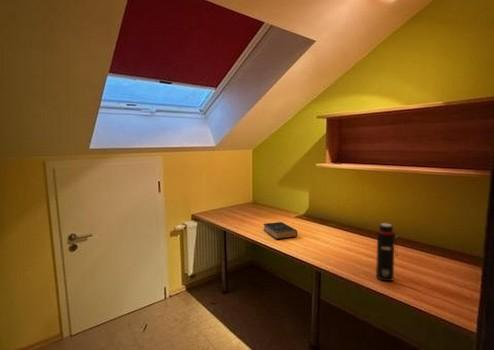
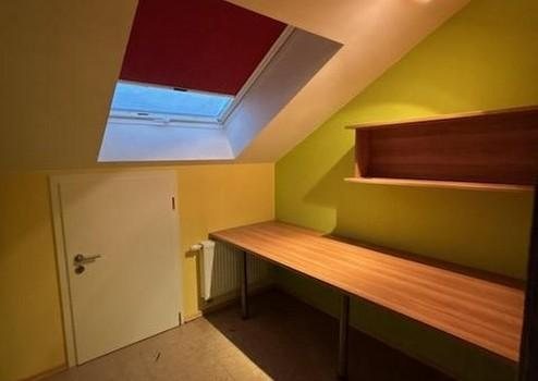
- book (279, 229)
- water bottle (387, 251)
